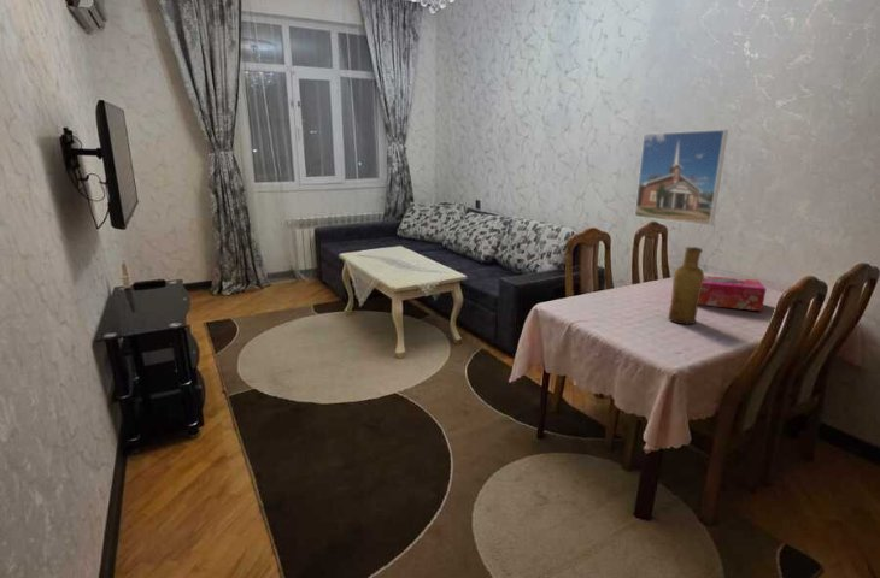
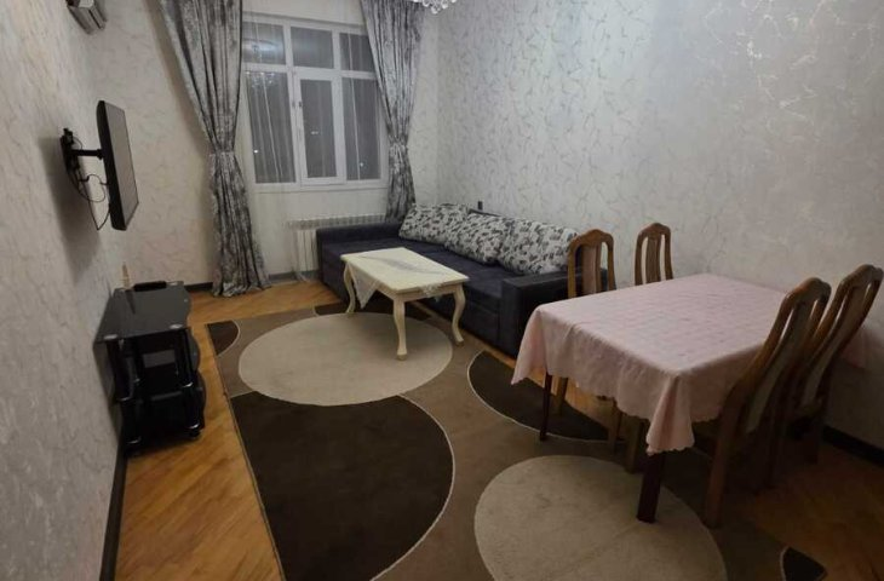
- tissue box (722, 291)
- vase (686, 284)
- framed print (676, 177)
